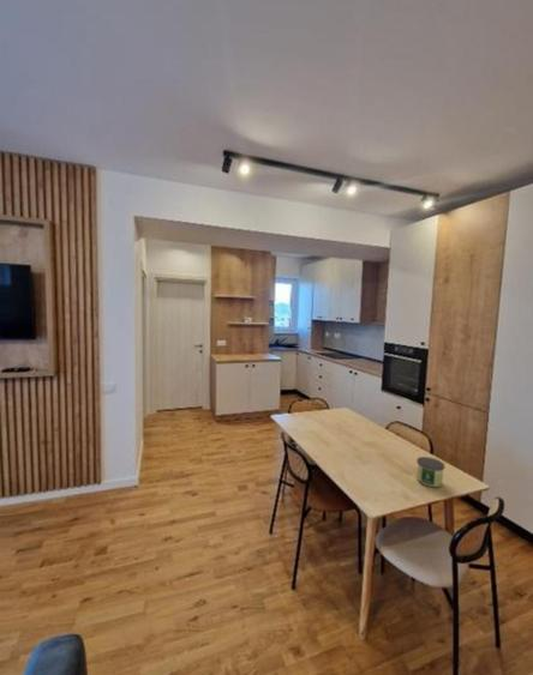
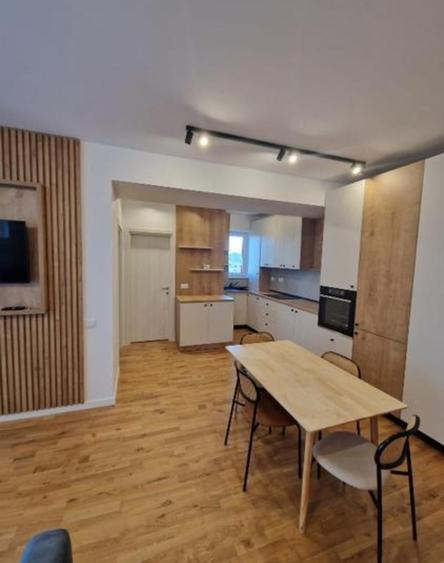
- candle (430, 471)
